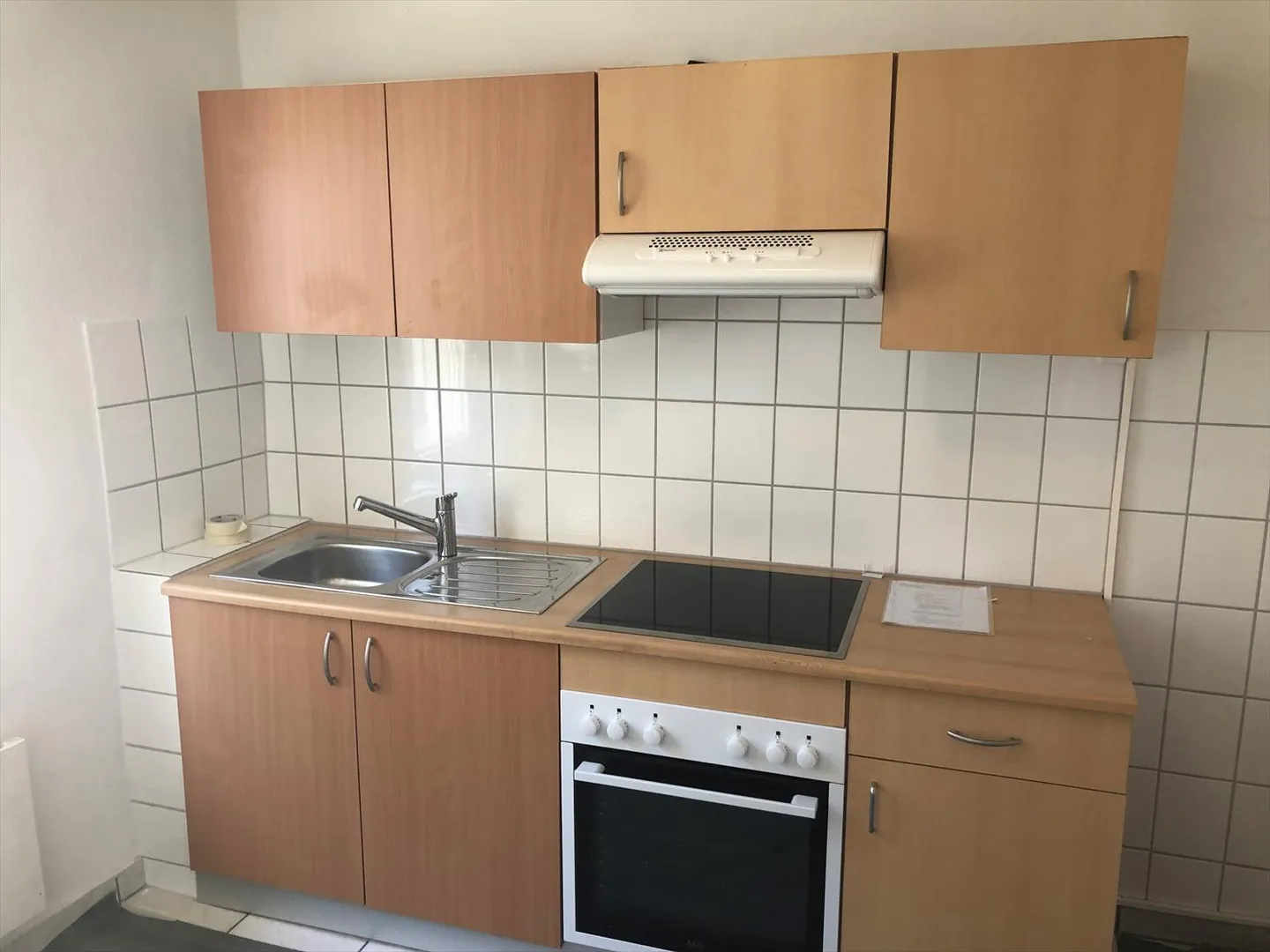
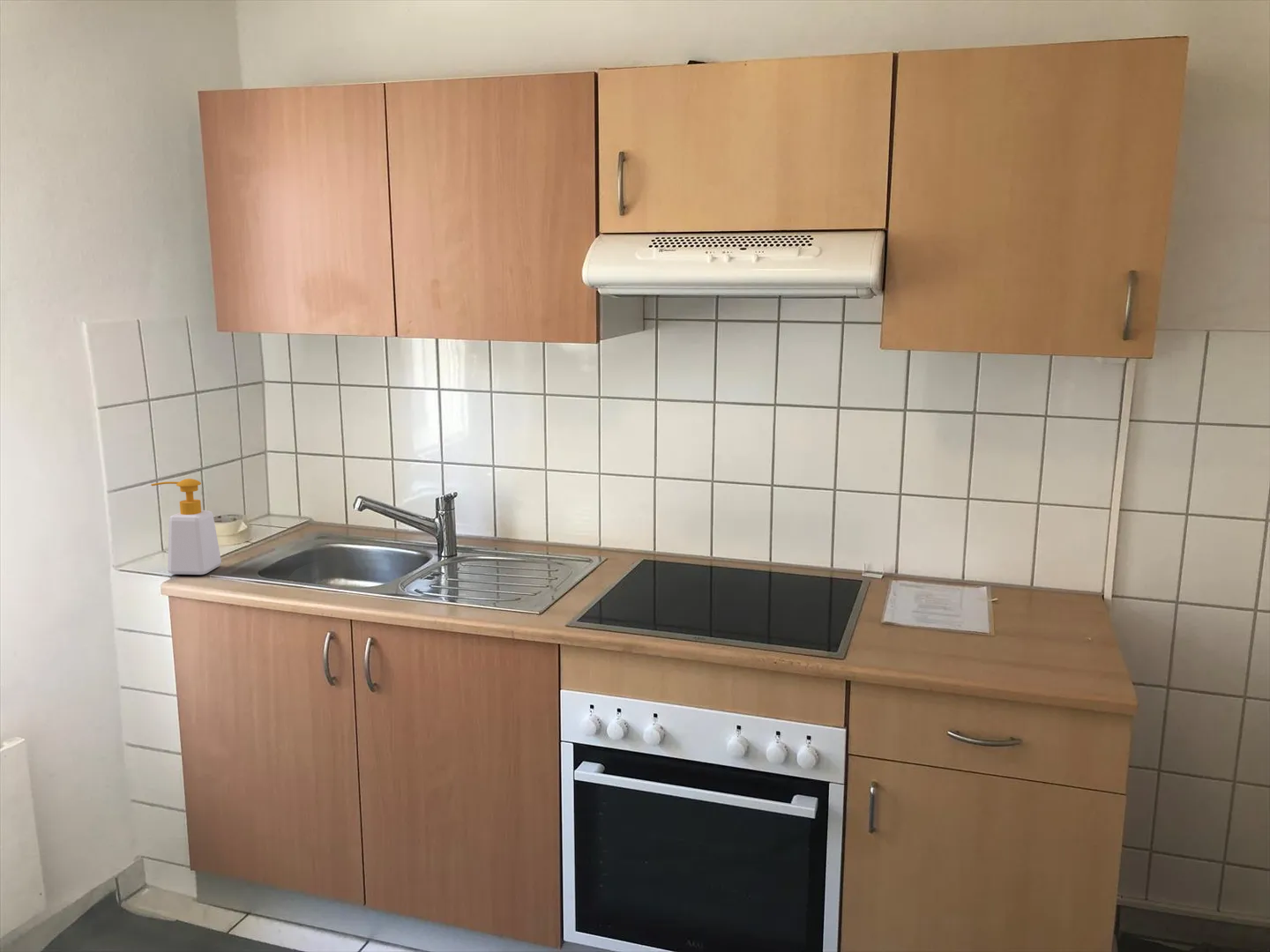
+ soap bottle (183, 524)
